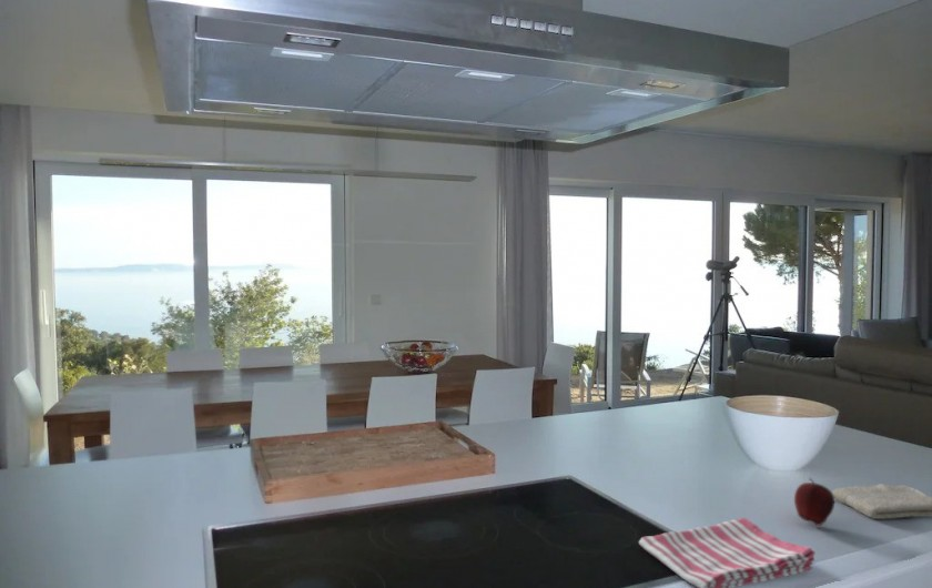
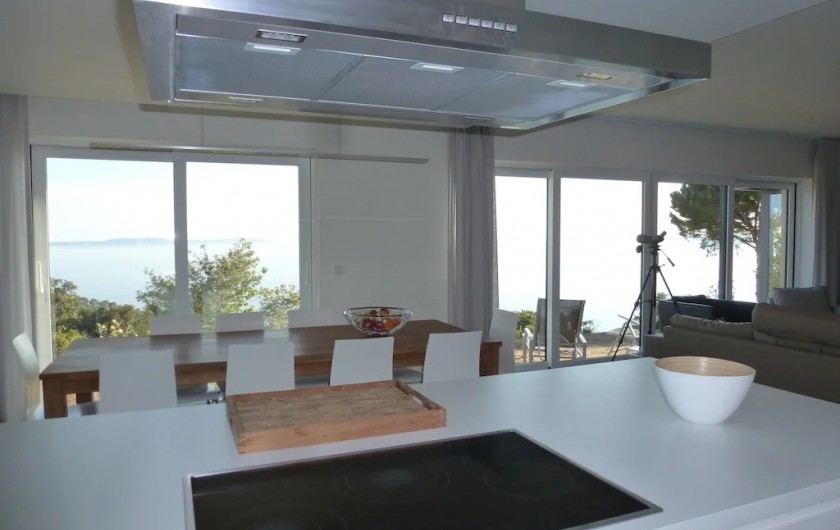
- washcloth (890, 500)
- apple (813, 503)
- dish towel (723, 548)
